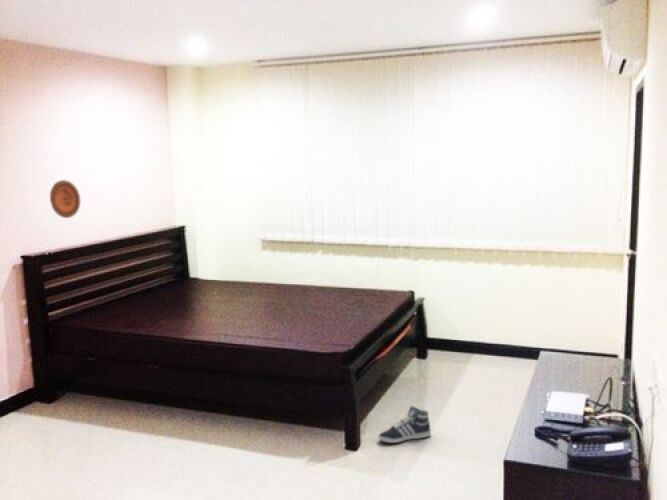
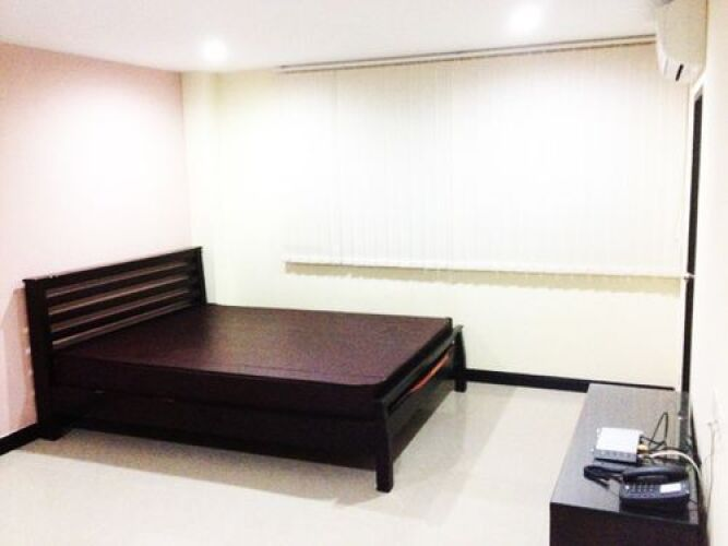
- sneaker (404, 423)
- decorative plate (65, 199)
